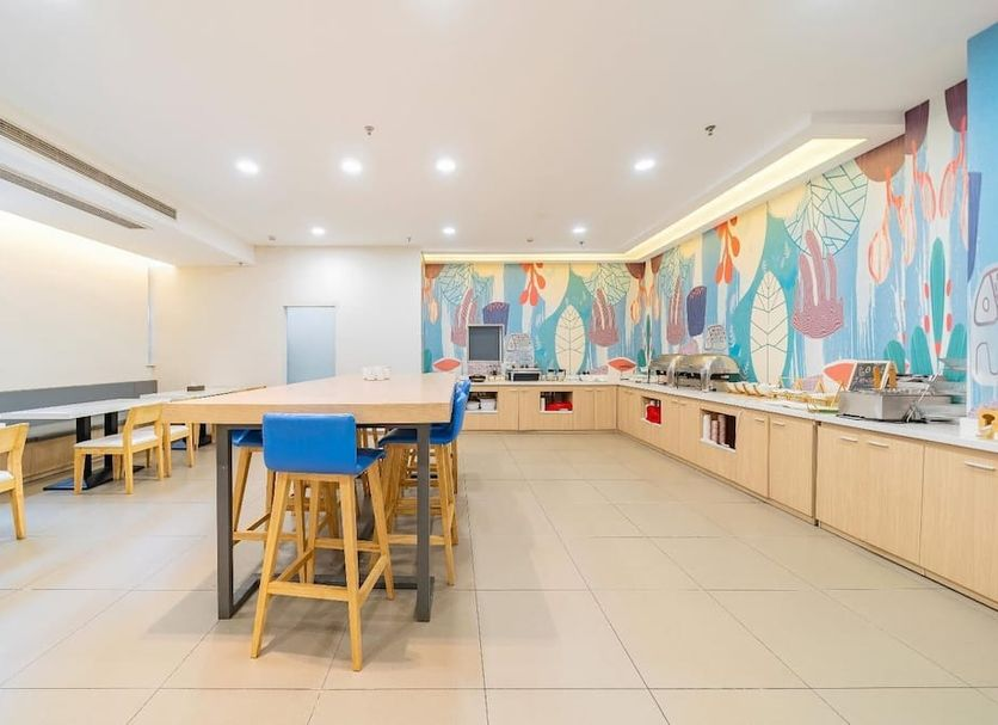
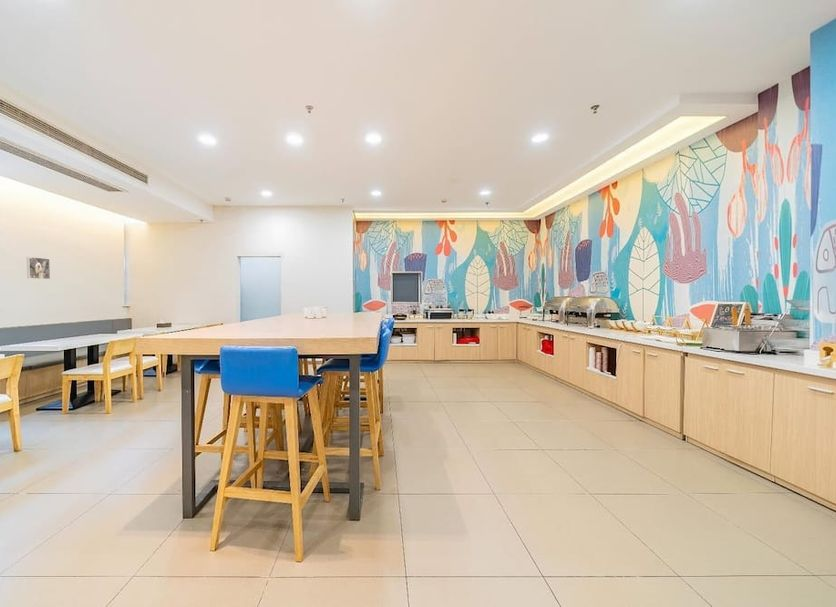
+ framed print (38, 268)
